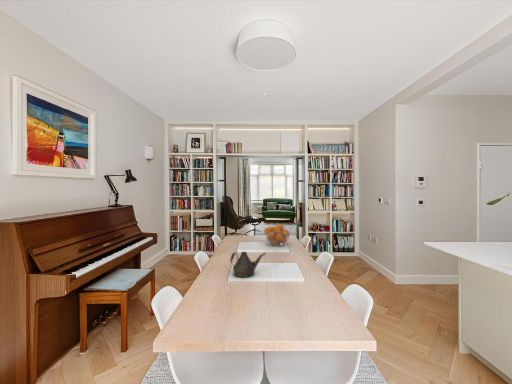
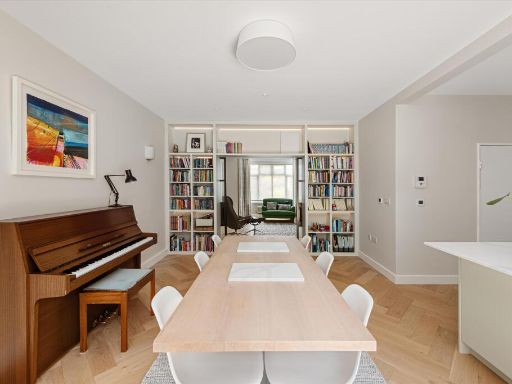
- fruit basket (277, 234)
- teapot (248, 262)
